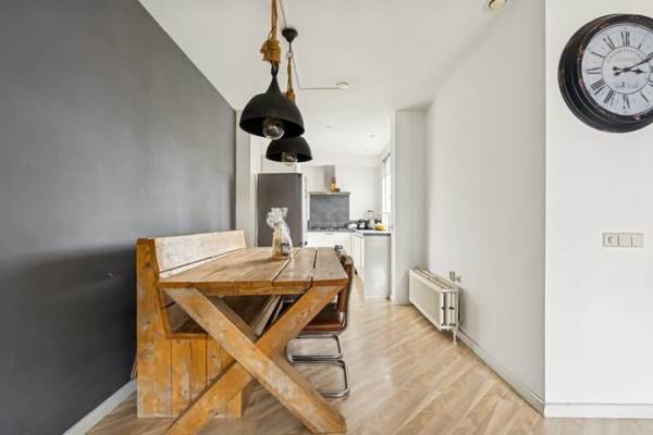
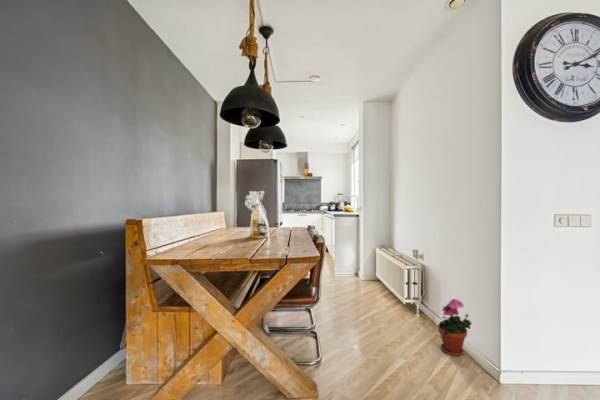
+ potted plant (453, 324)
